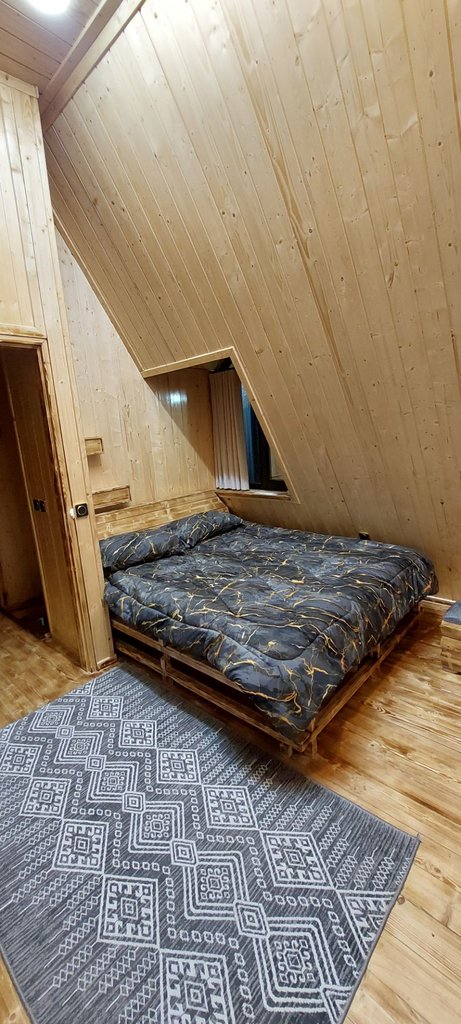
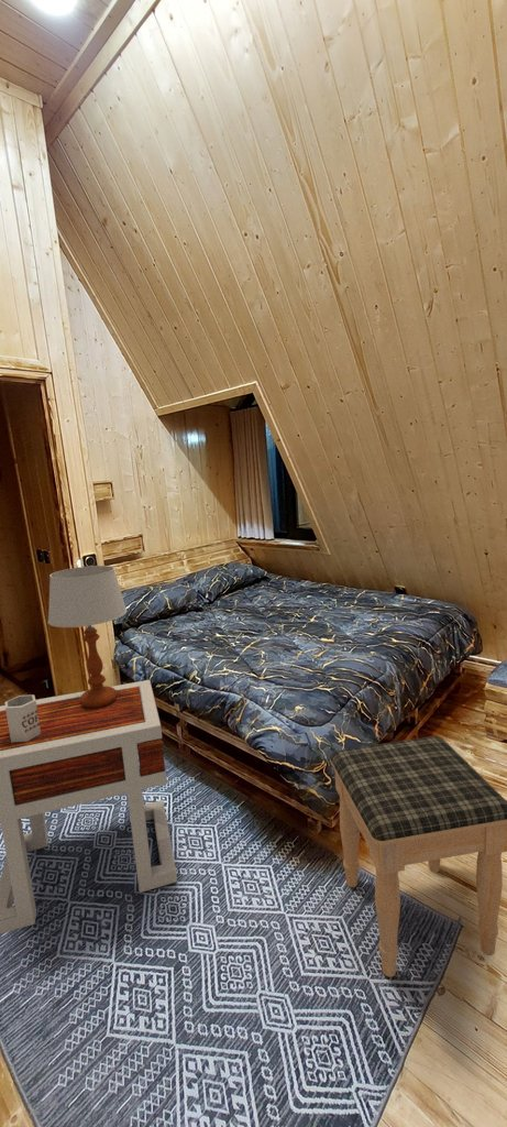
+ table lamp (90, 636)
+ side table (80, 789)
+ footstool (412, 844)
+ mug (21, 716)
